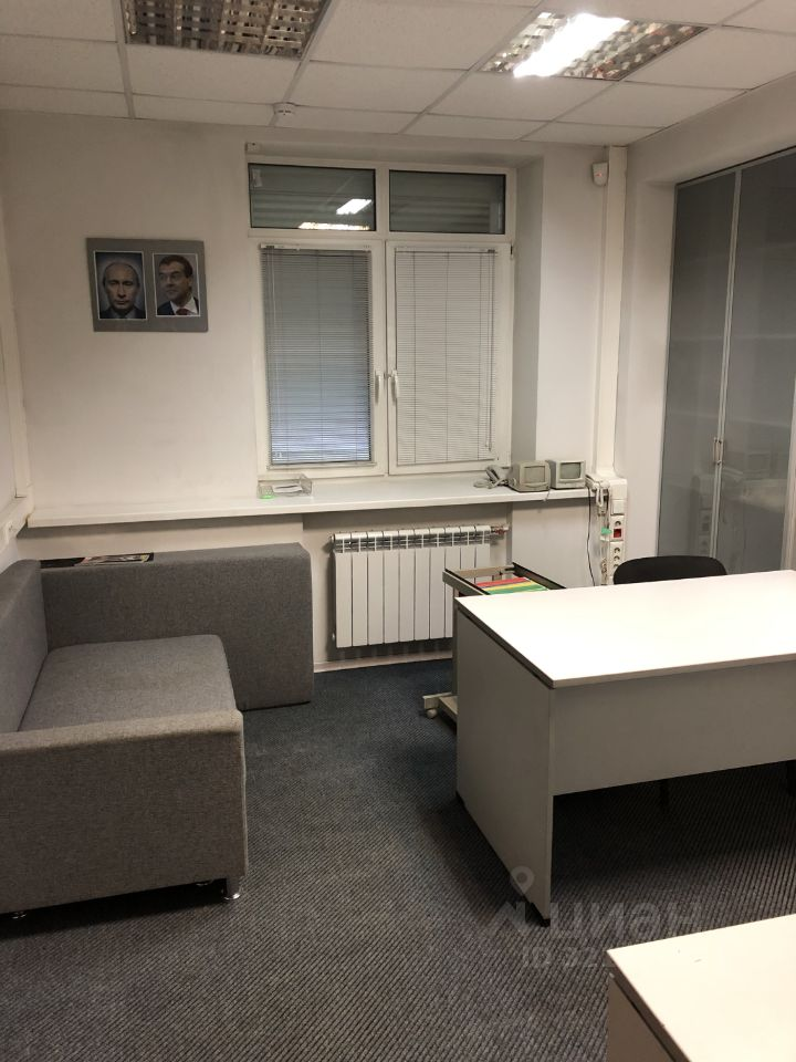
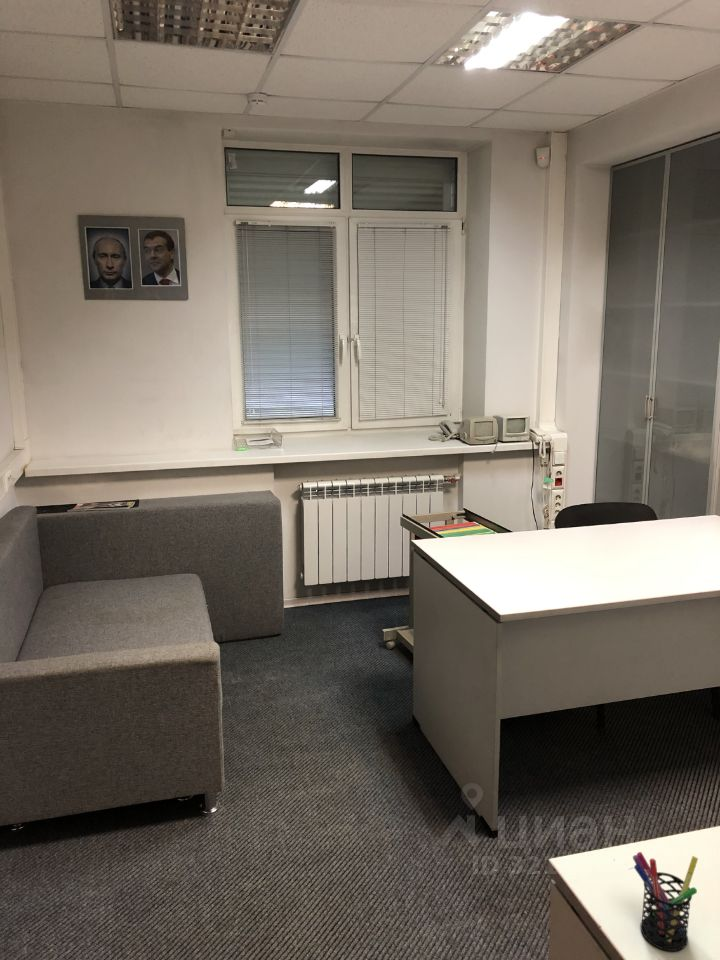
+ pen holder (669, 898)
